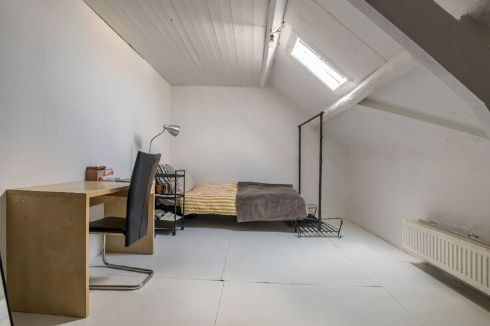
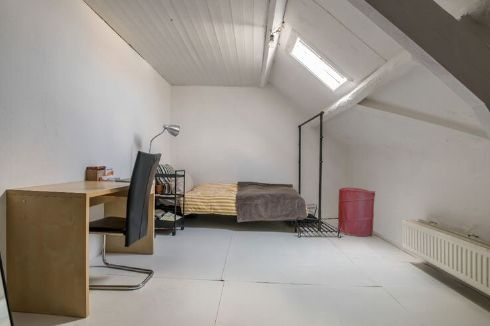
+ laundry hamper (356, 210)
